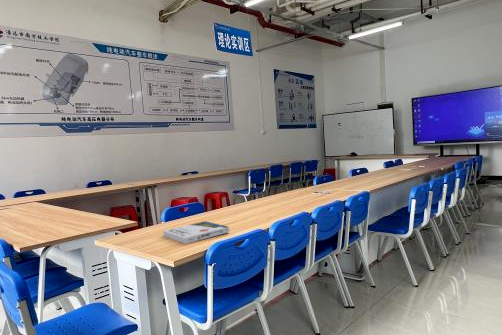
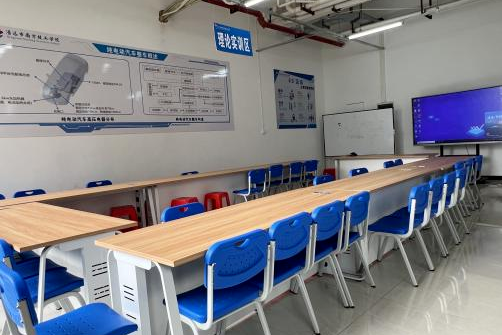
- book (196, 231)
